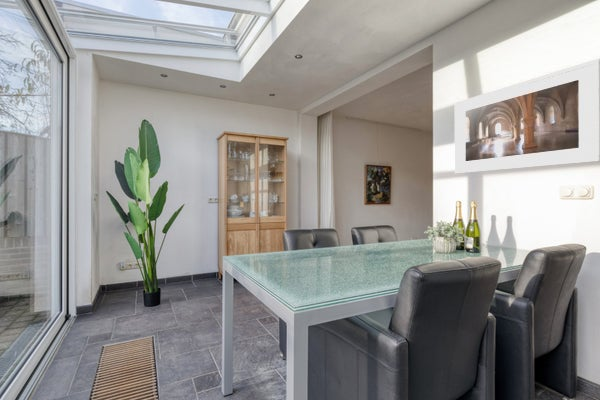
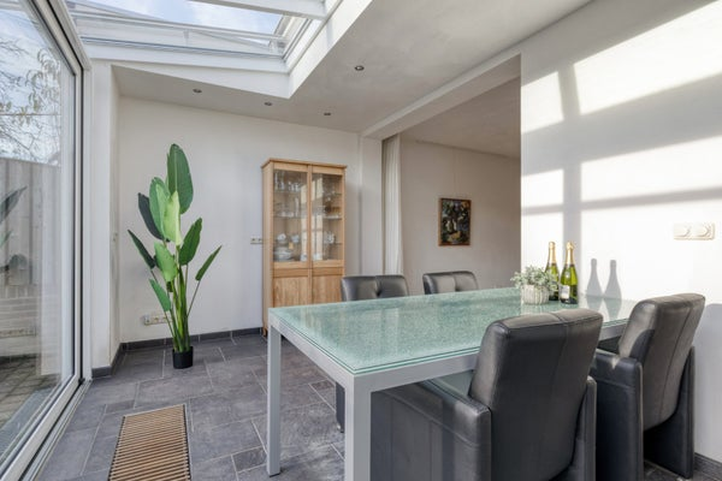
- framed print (514, 126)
